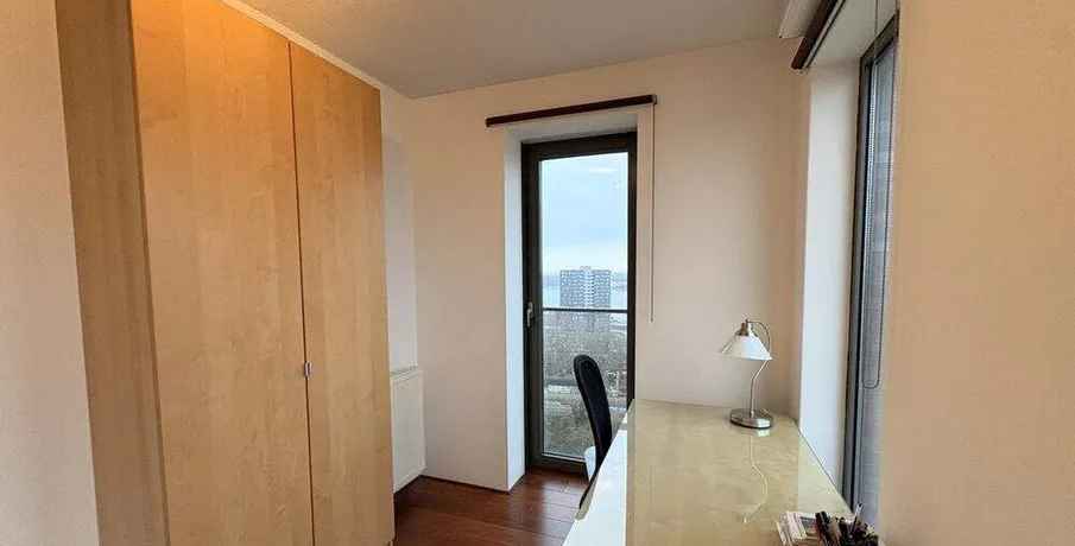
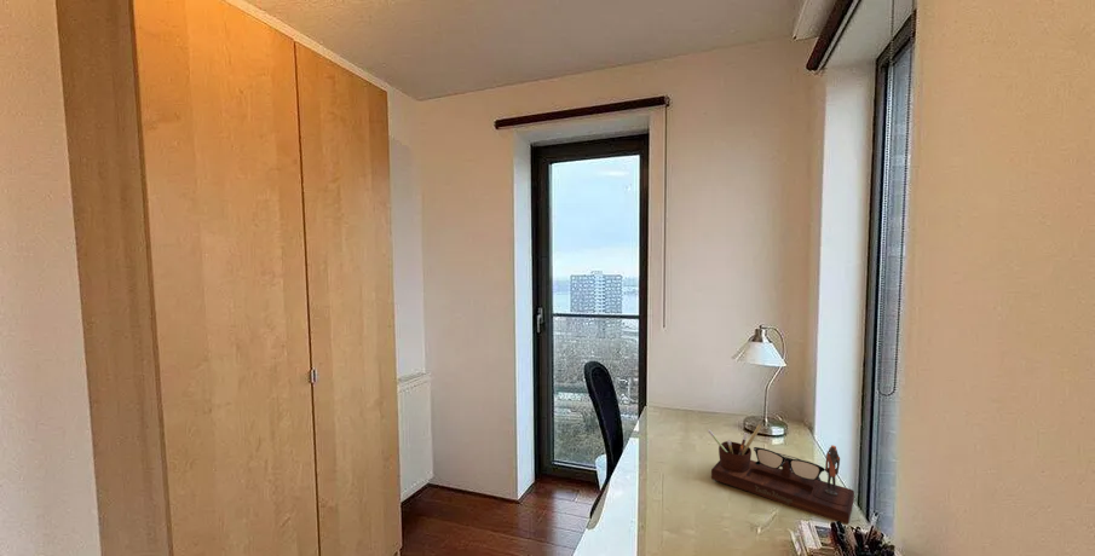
+ desk organizer (773, 459)
